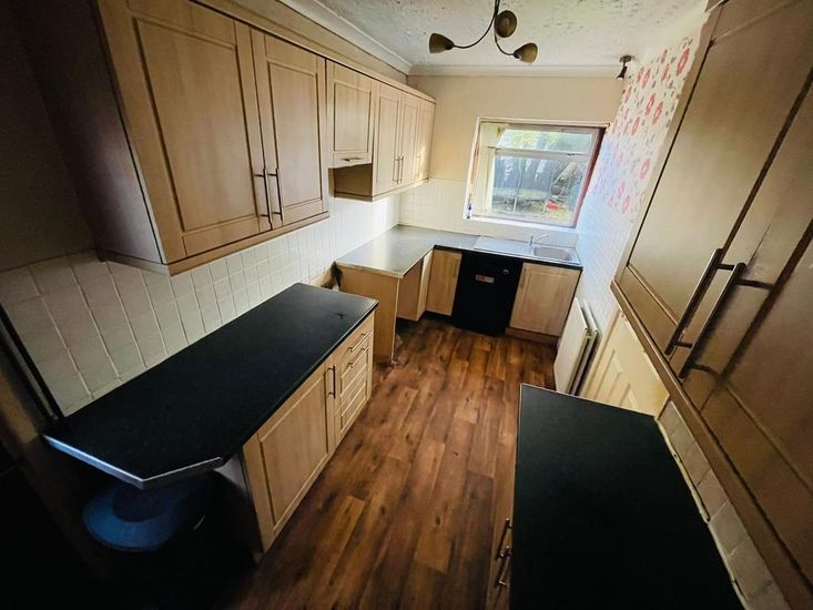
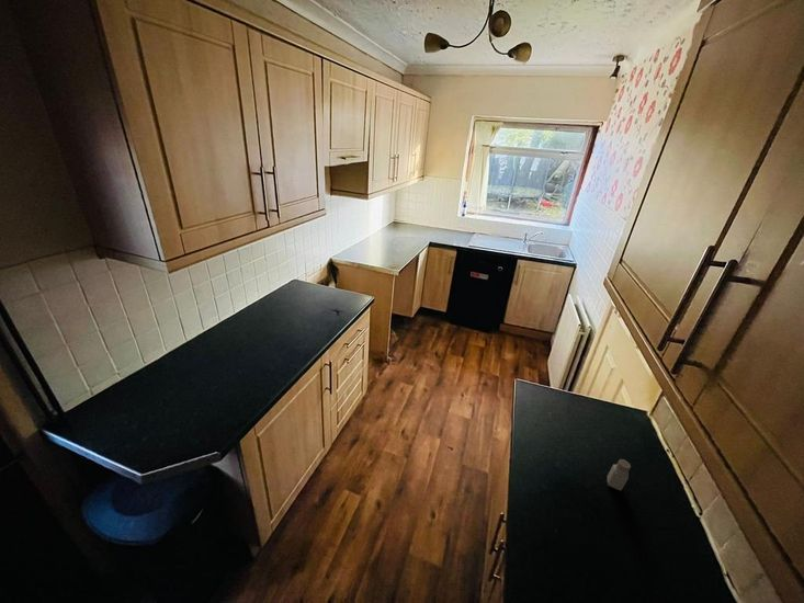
+ pepper shaker (619, 474)
